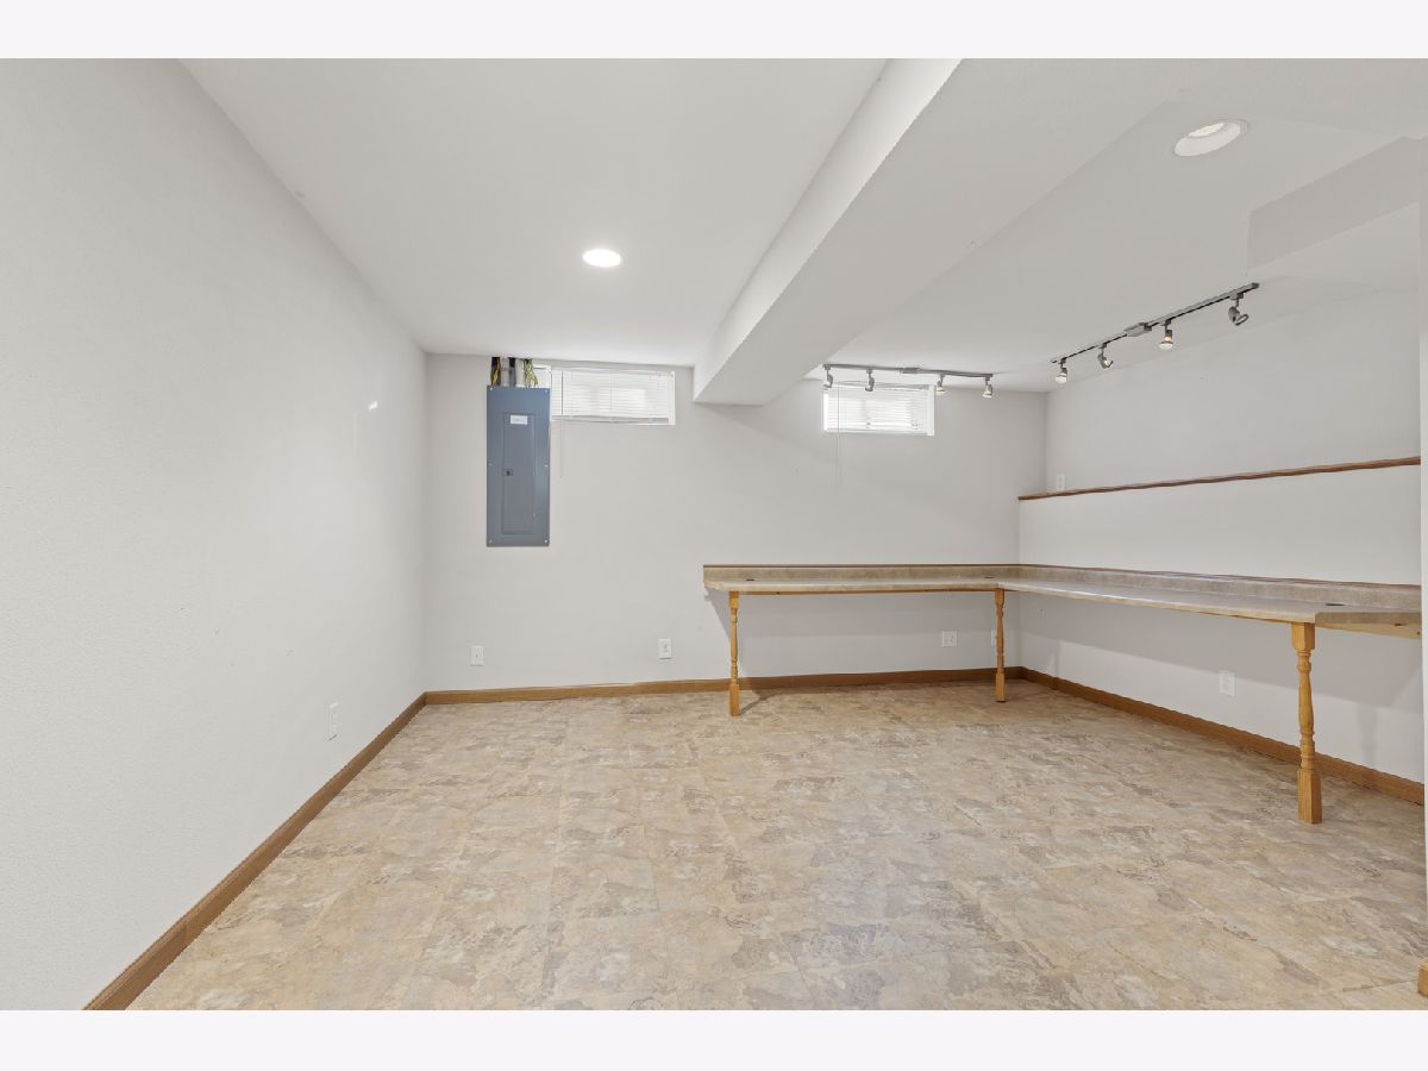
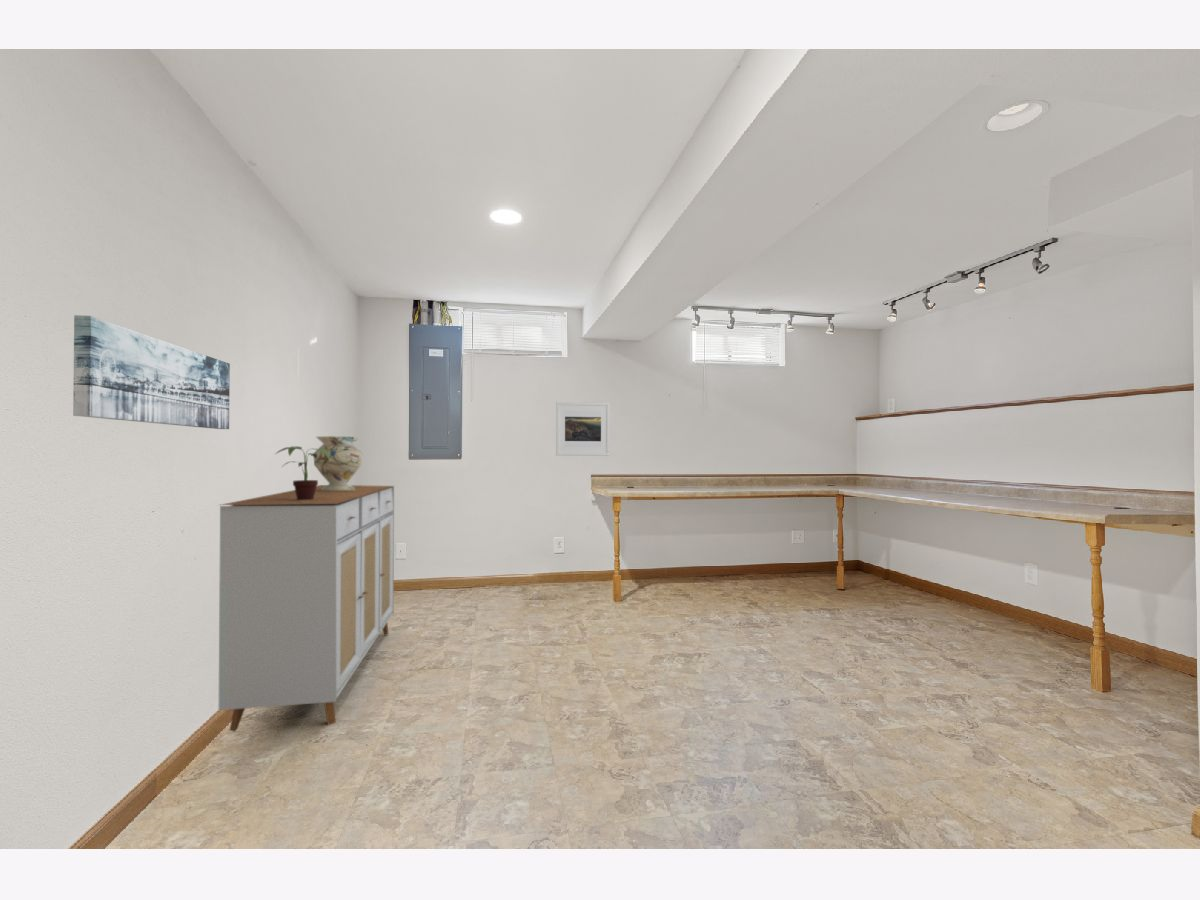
+ sideboard (328, 581)
+ potted plant (303, 472)
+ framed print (583, 429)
+ decorative vase (338, 463)
+ wall art (168, 384)
